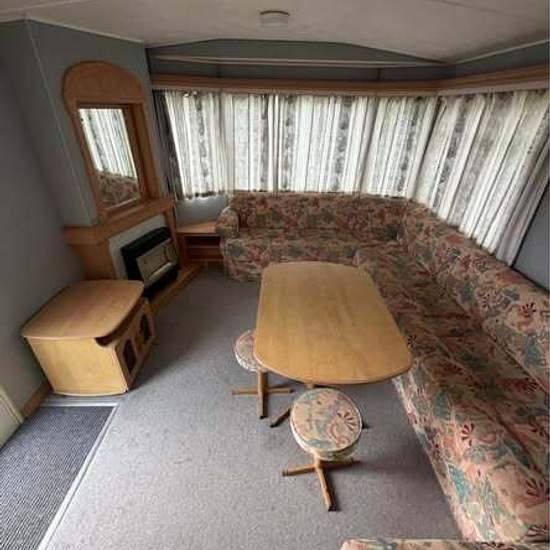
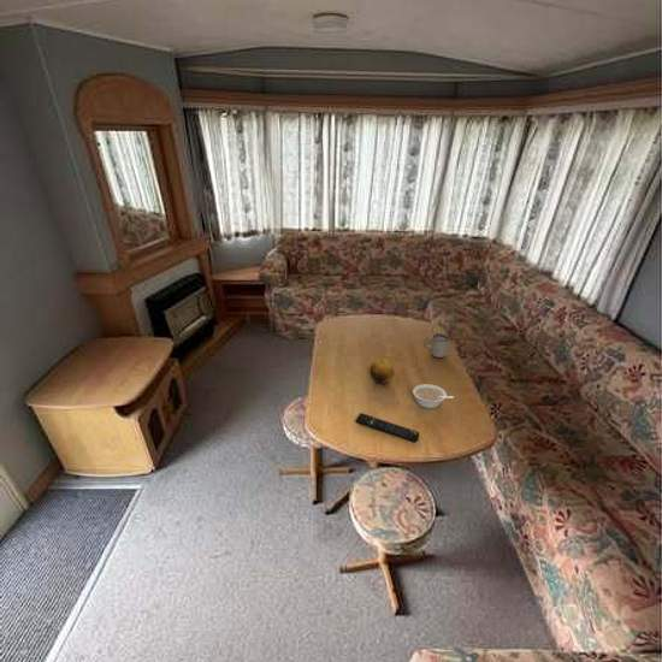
+ mug (436, 344)
+ fruit (382, 371)
+ remote control (386, 427)
+ legume (430, 396)
